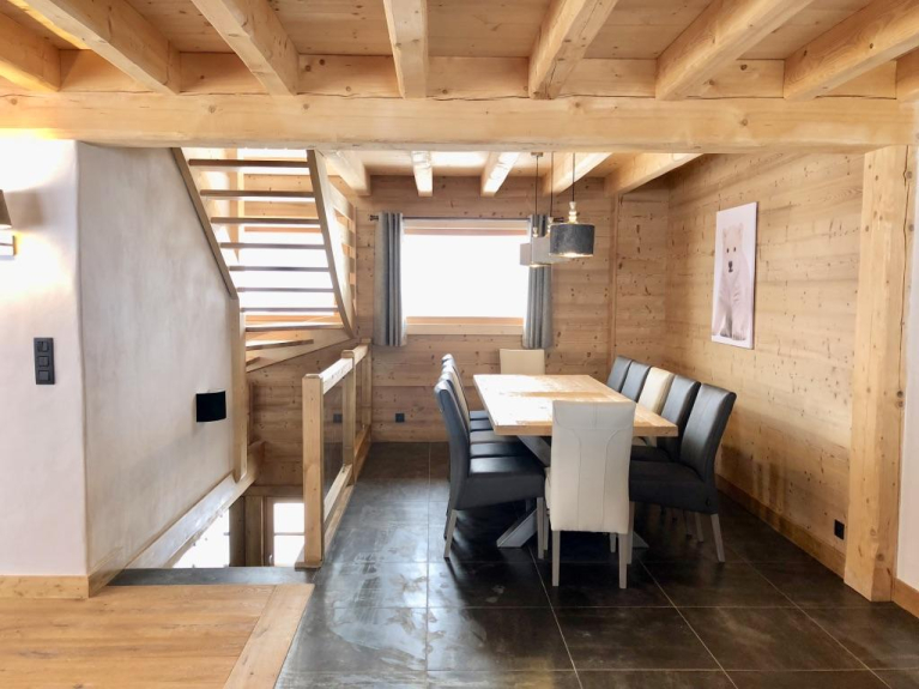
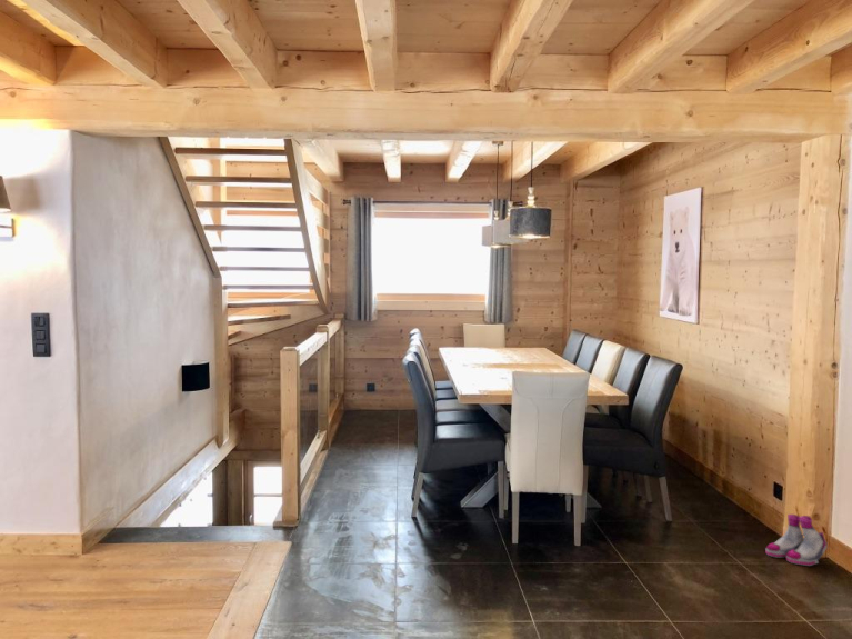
+ boots (796, 536)
